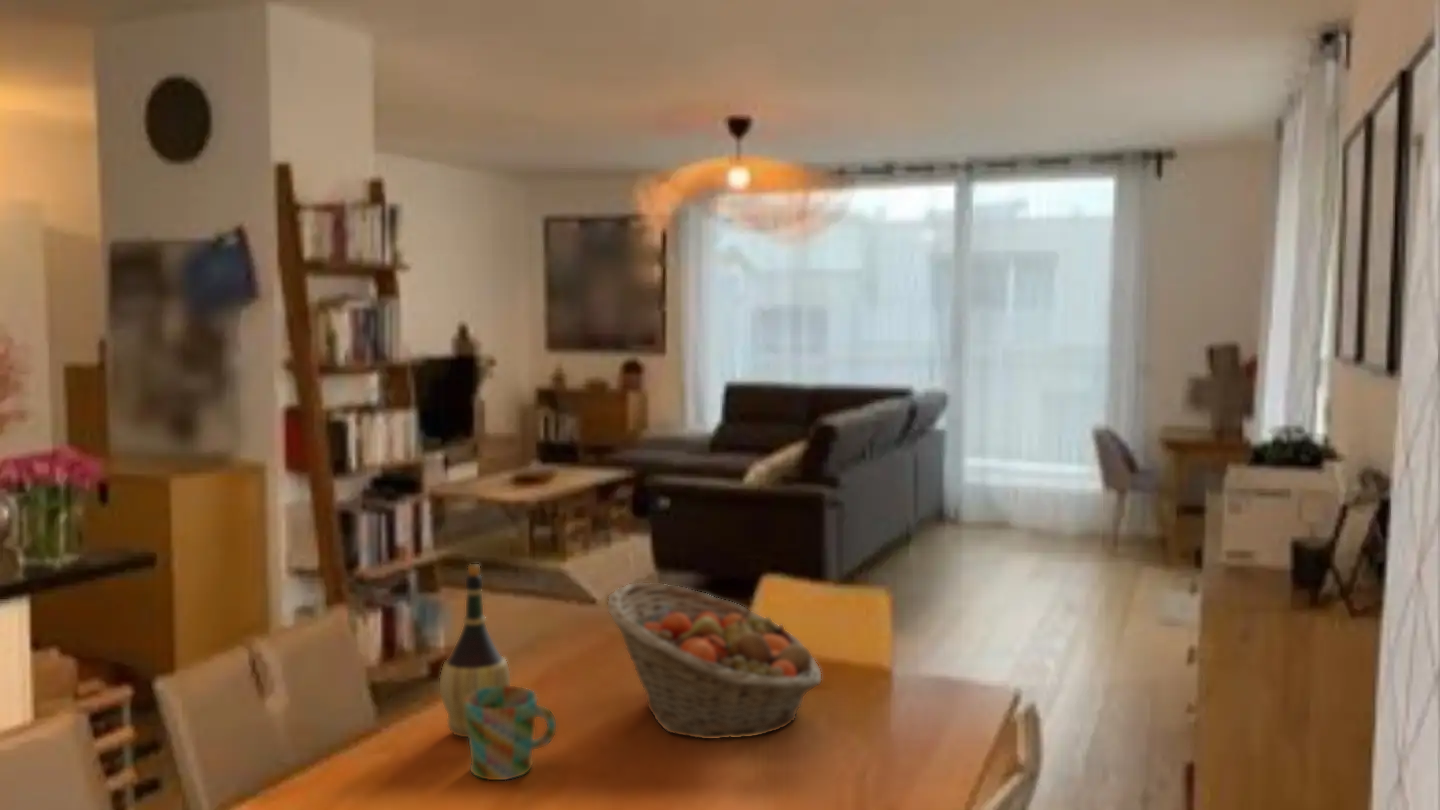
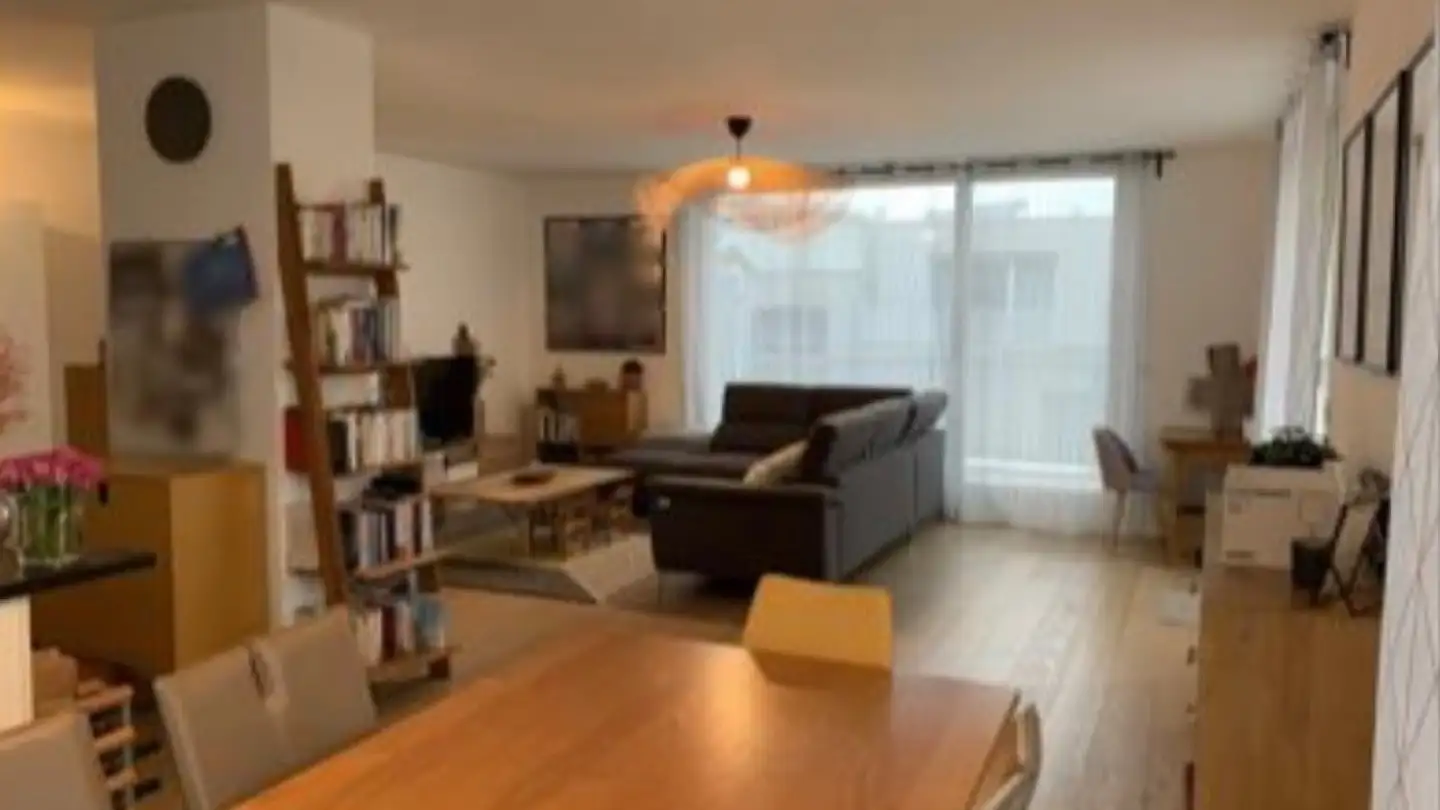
- fruit basket (713, 652)
- mug (511, 731)
- wine bottle (474, 648)
